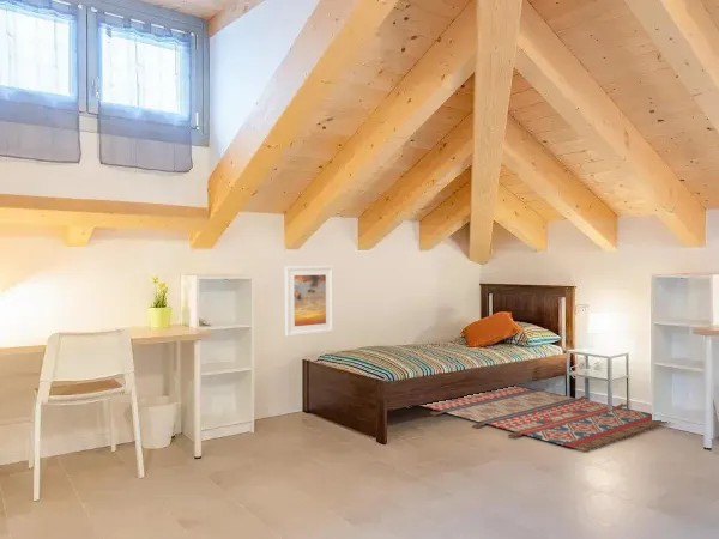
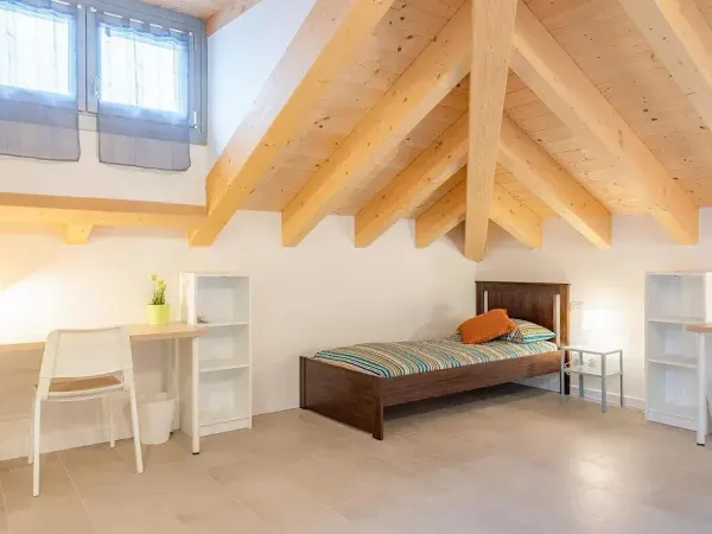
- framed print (309, 299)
- rug (515, 405)
